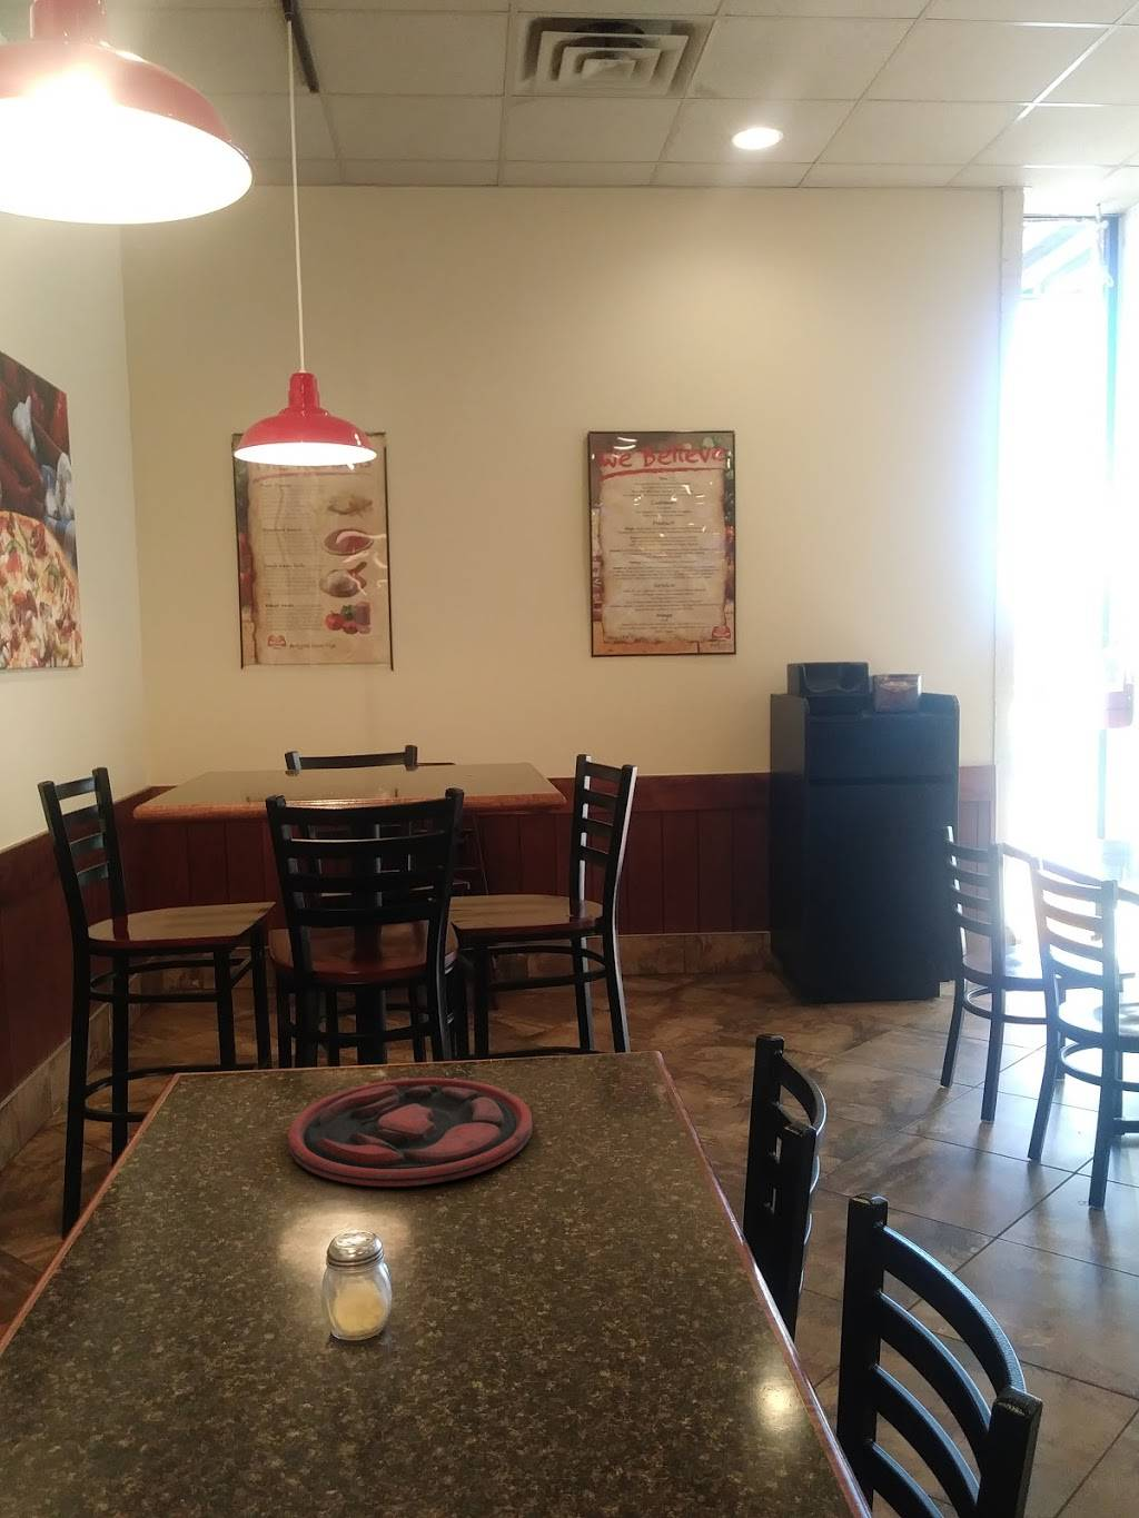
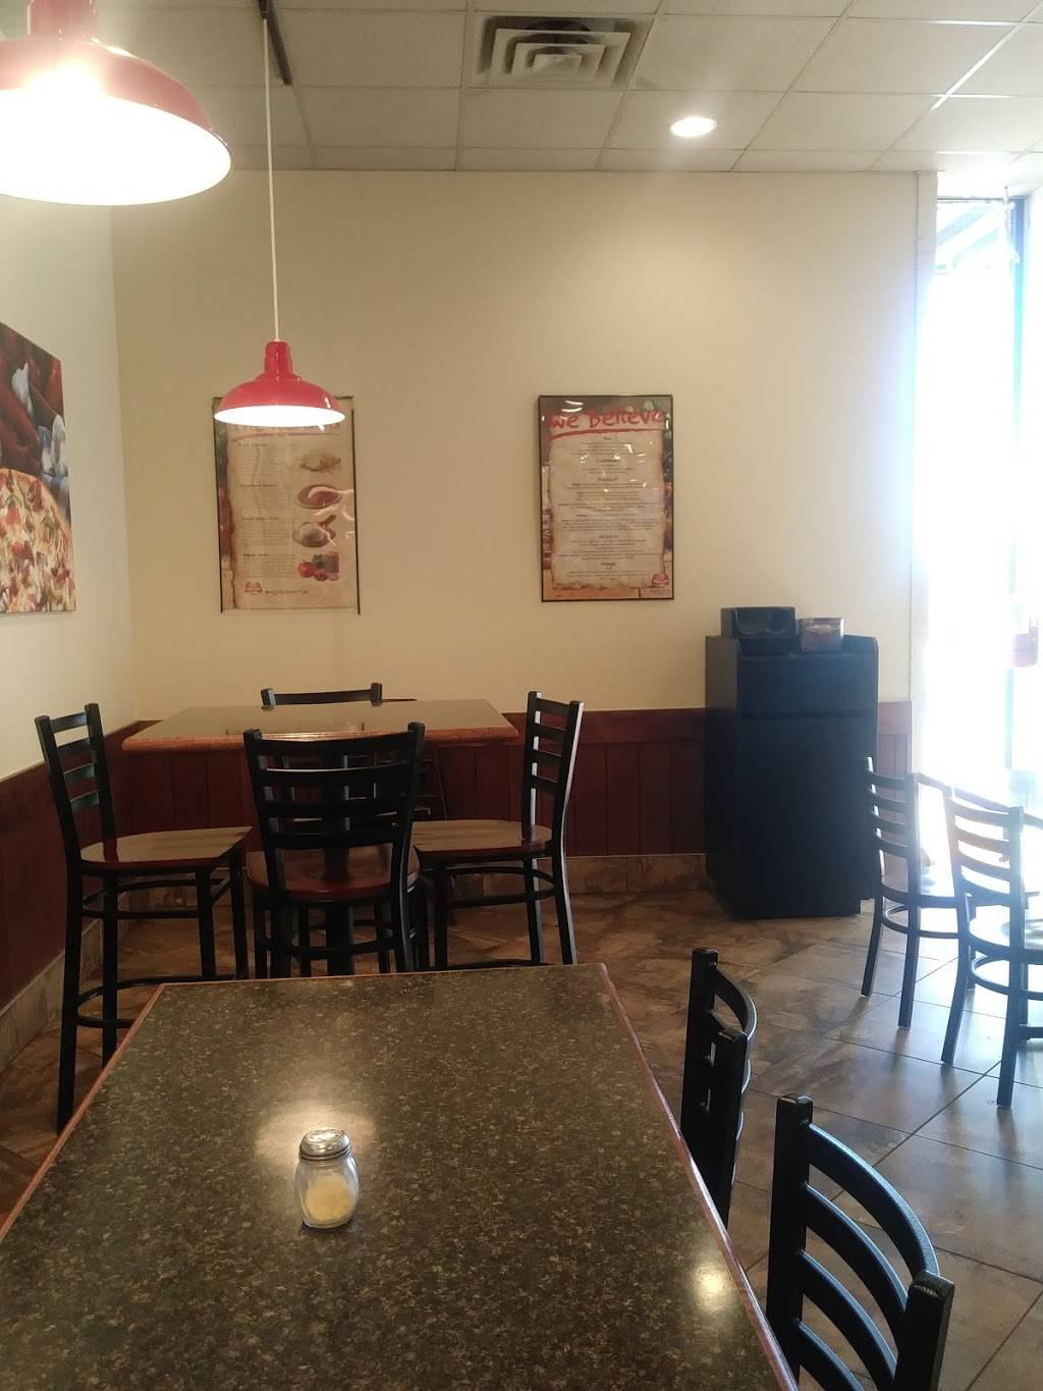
- plate (412, 1124)
